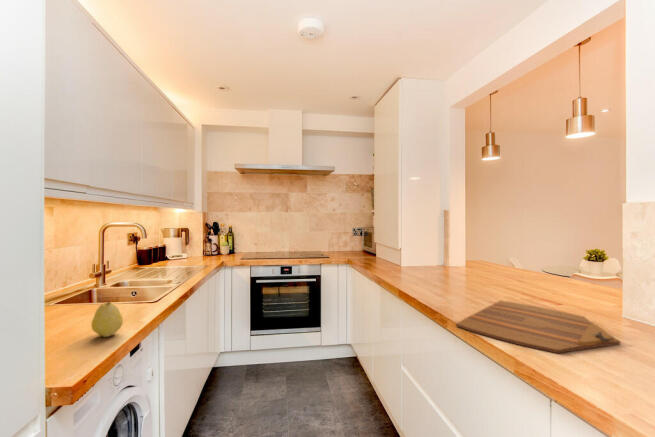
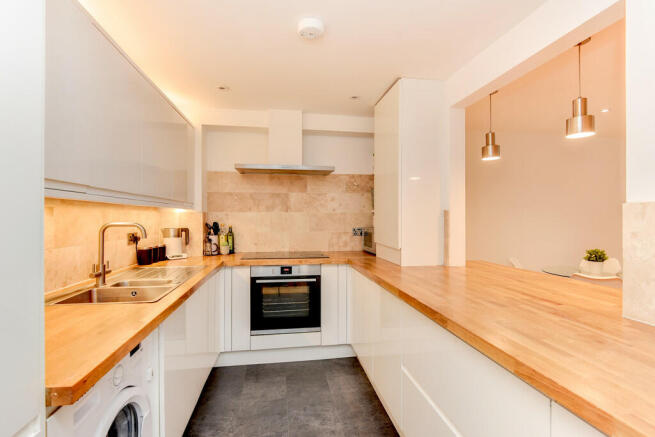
- cutting board (540, 323)
- fruit (106, 317)
